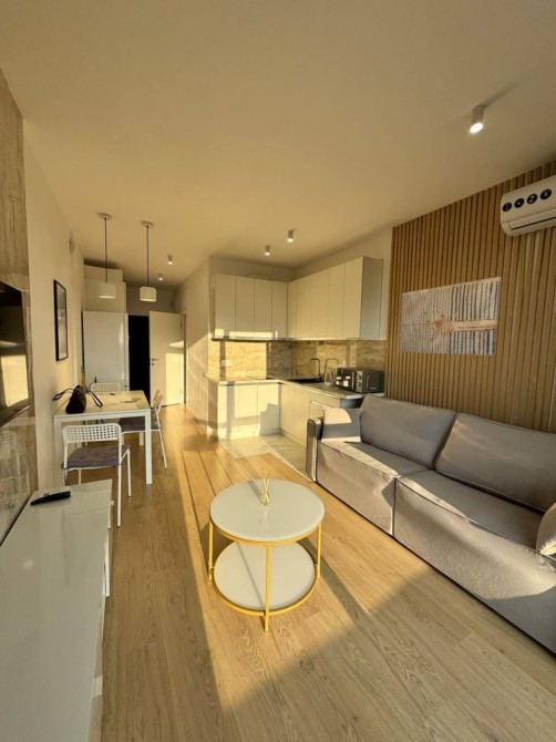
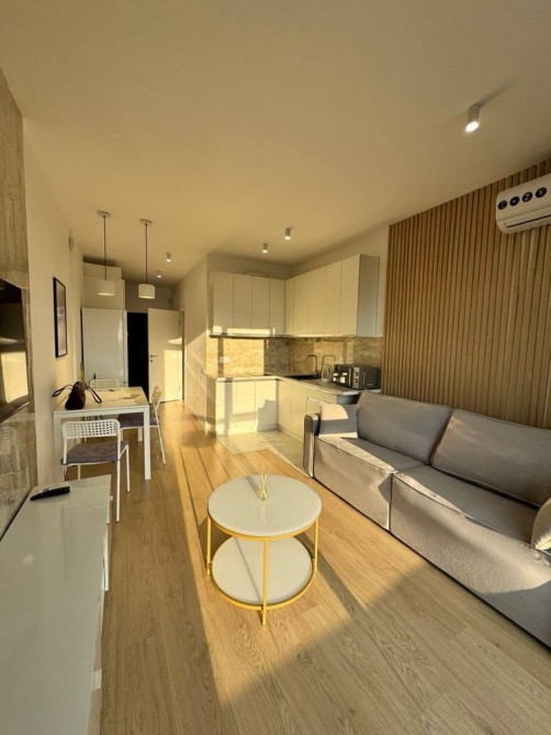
- wall art (442, 320)
